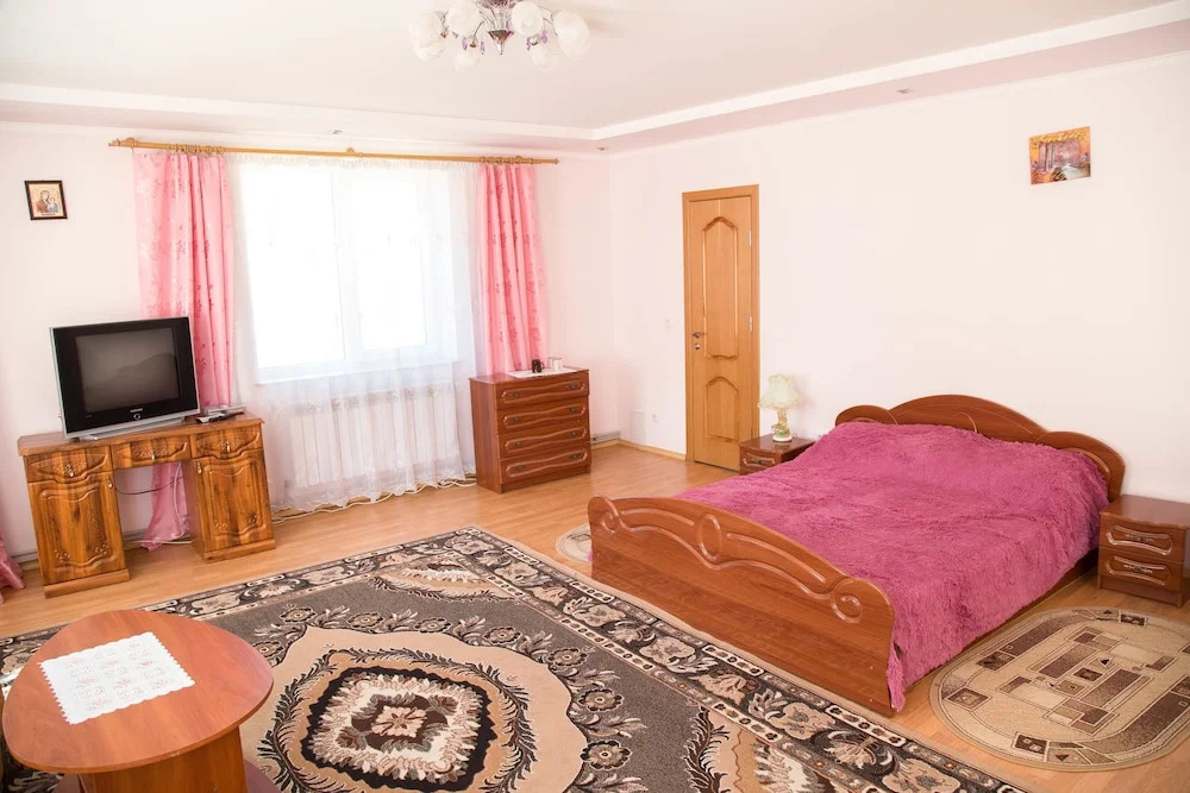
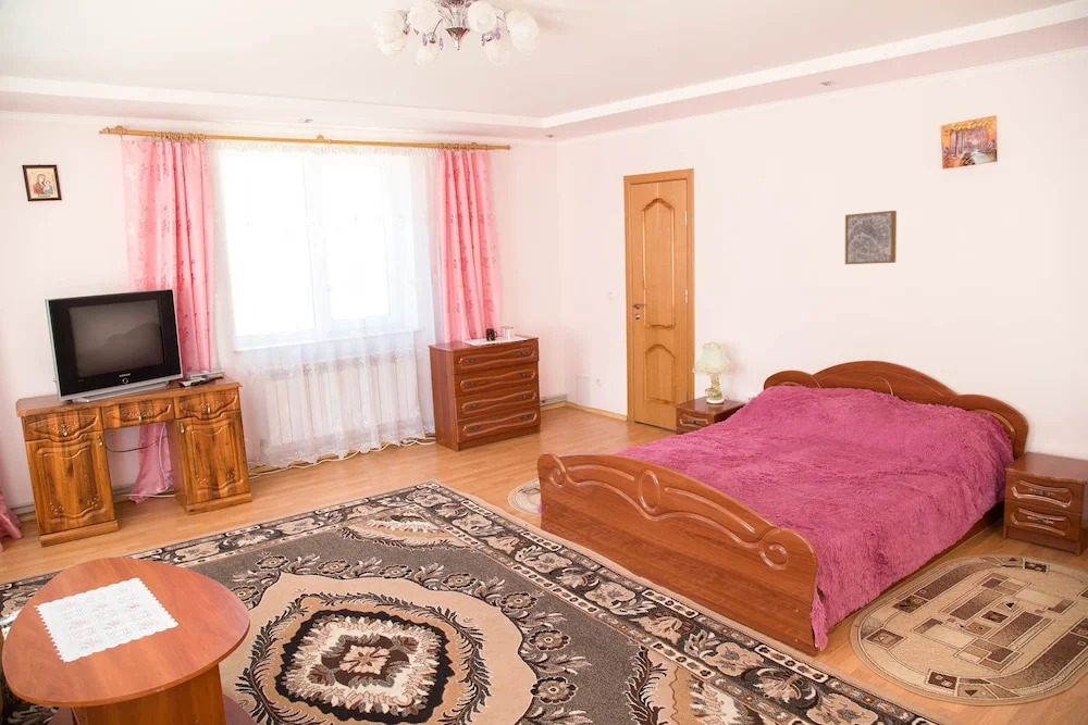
+ wall art (869, 238)
